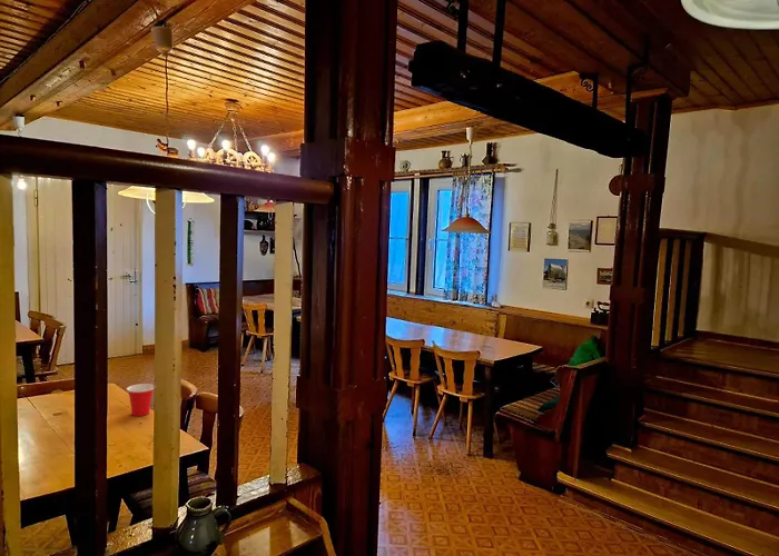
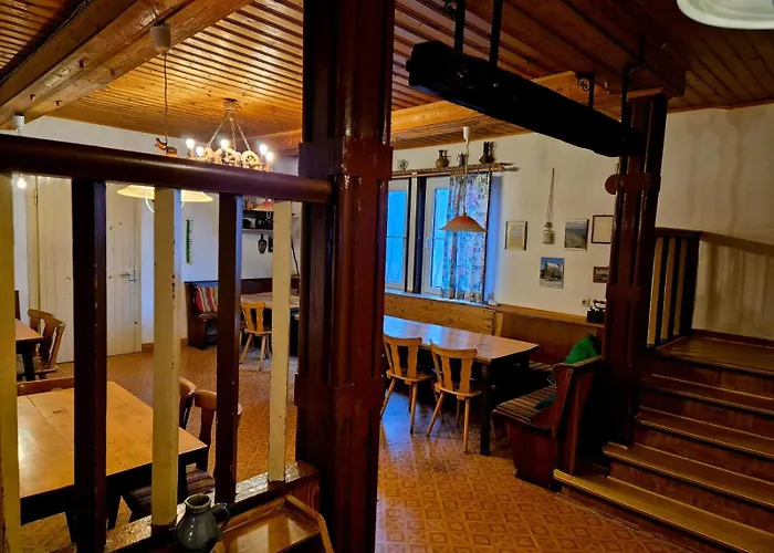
- cup (140, 400)
